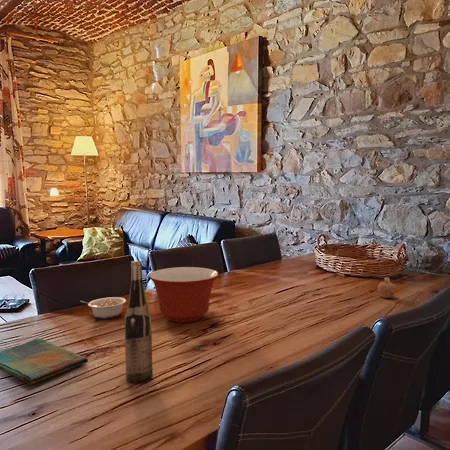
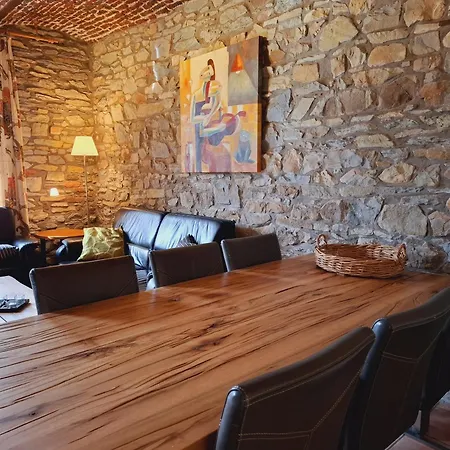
- mixing bowl (184, 295)
- legume (106, 307)
- dish towel (36, 358)
- wine bottle (137, 320)
- fruit (386, 287)
